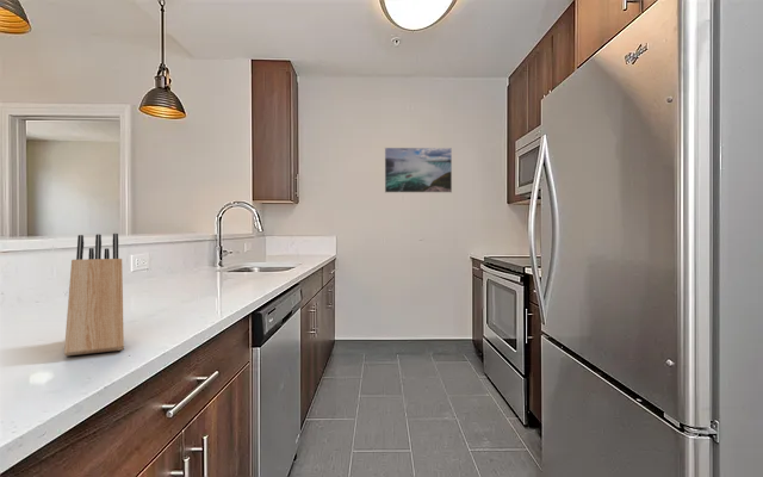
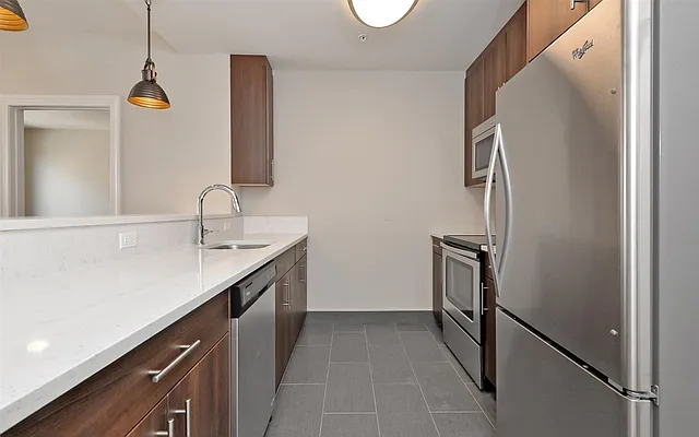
- knife block (97, 286)
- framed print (417, 169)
